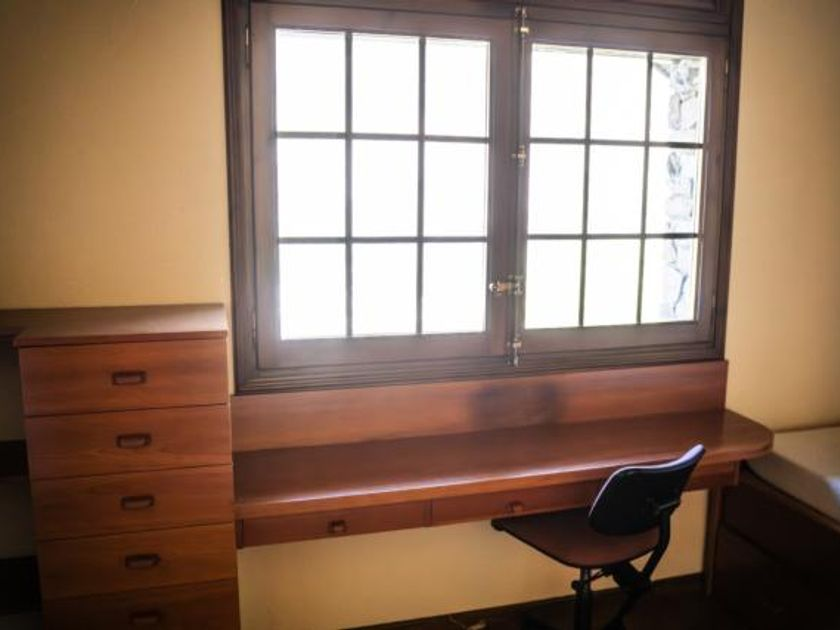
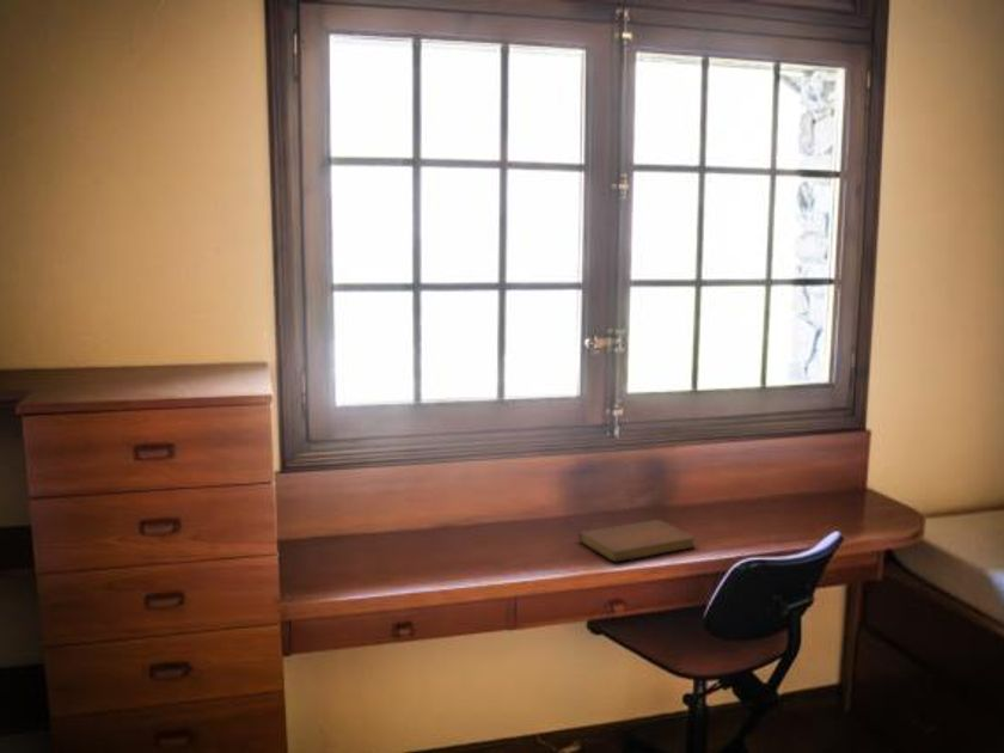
+ notebook (636, 539)
